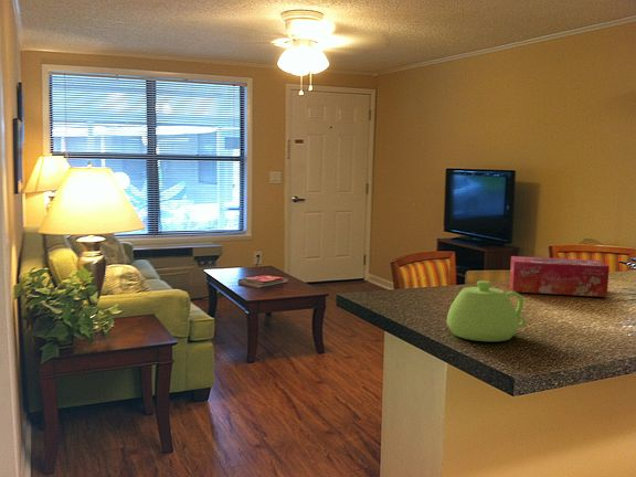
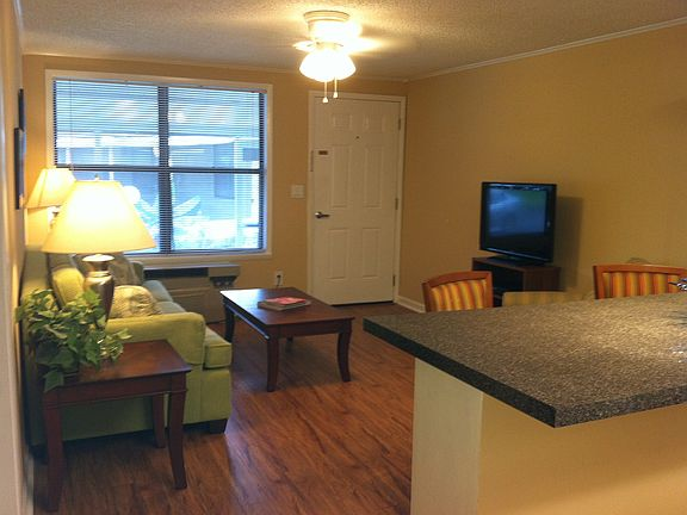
- tissue box (556, 275)
- teapot (487, 307)
